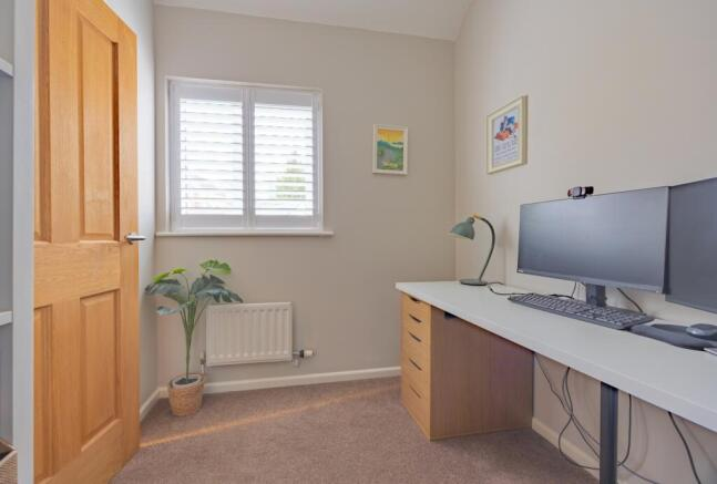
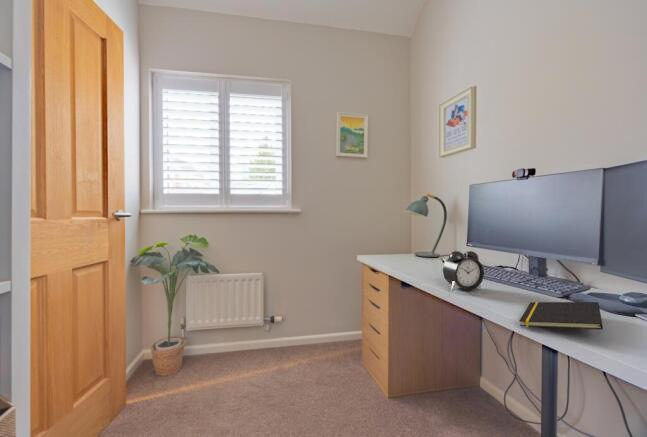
+ notepad (560, 313)
+ alarm clock (462, 270)
